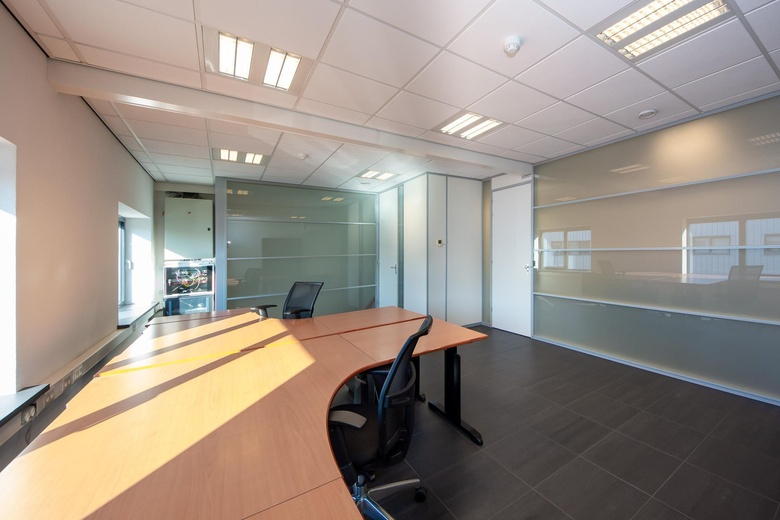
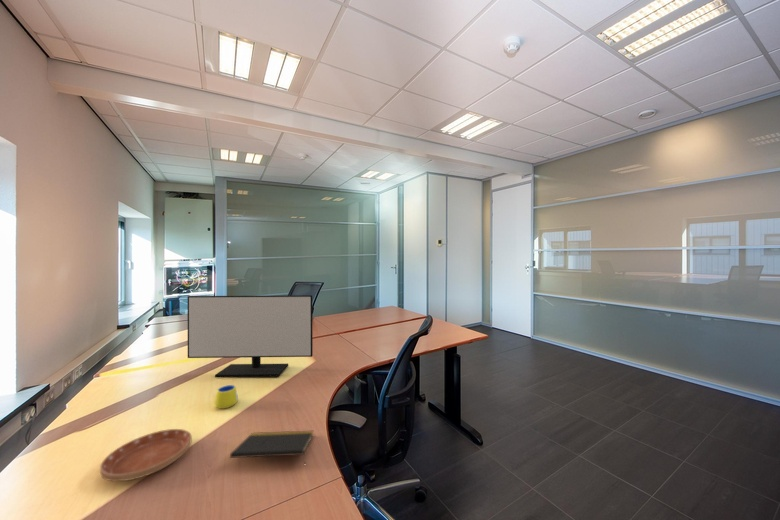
+ notepad (275, 443)
+ monitor (253, 333)
+ saucer (149, 454)
+ mug (225, 395)
